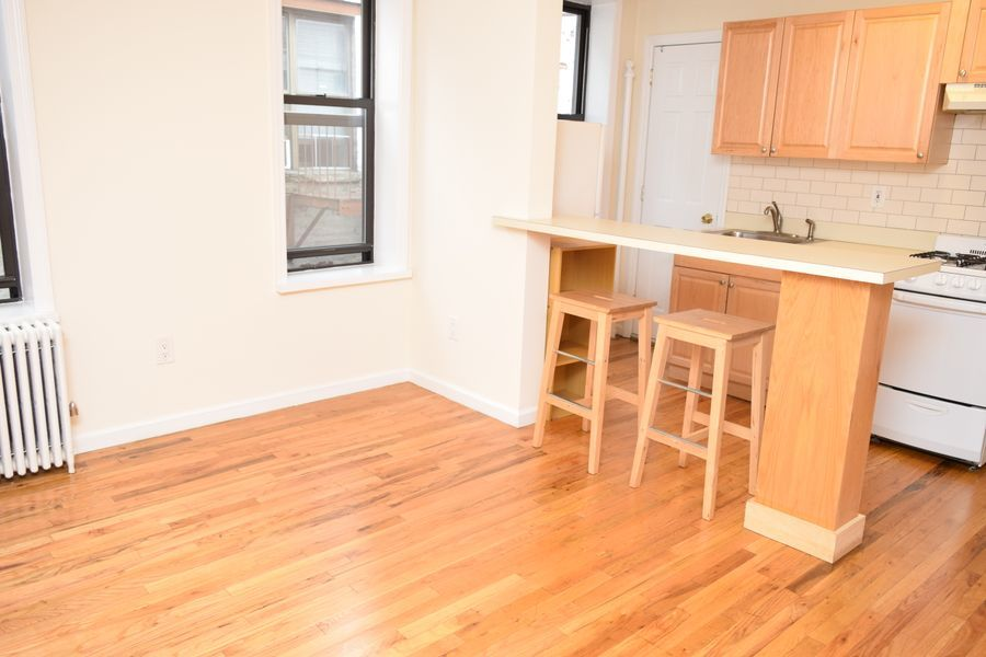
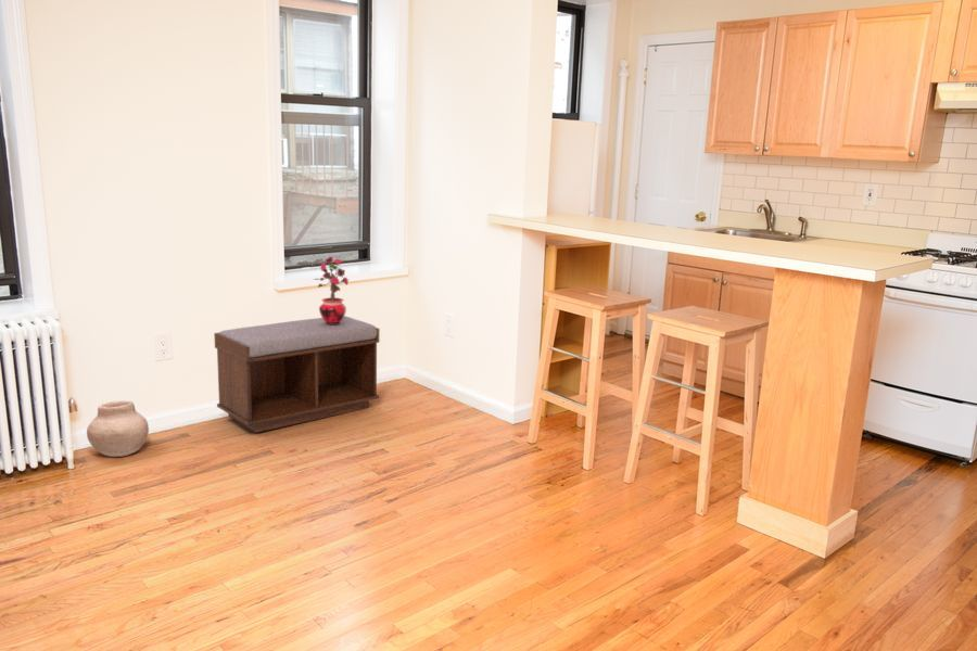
+ bench (300, 369)
+ vase (118, 427)
+ potted plant (330, 290)
